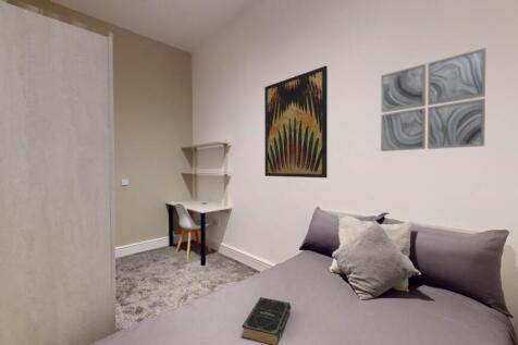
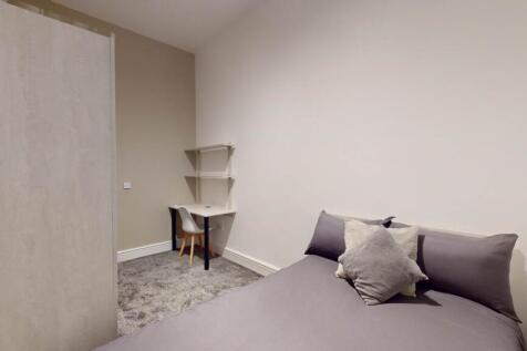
- wall art (428, 107)
- book (268, 319)
- wall art (292, 127)
